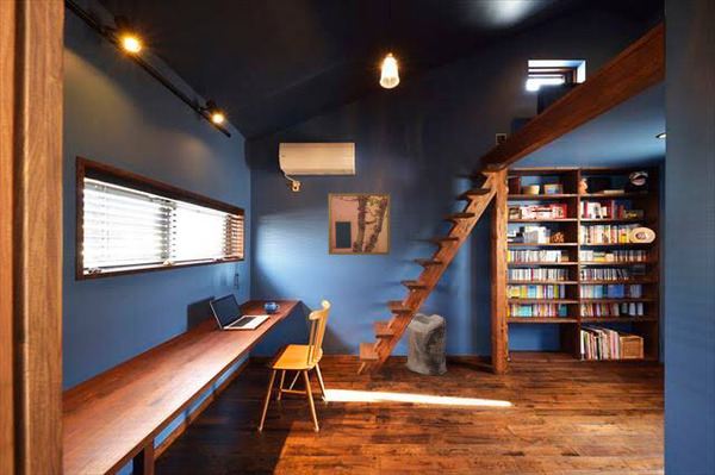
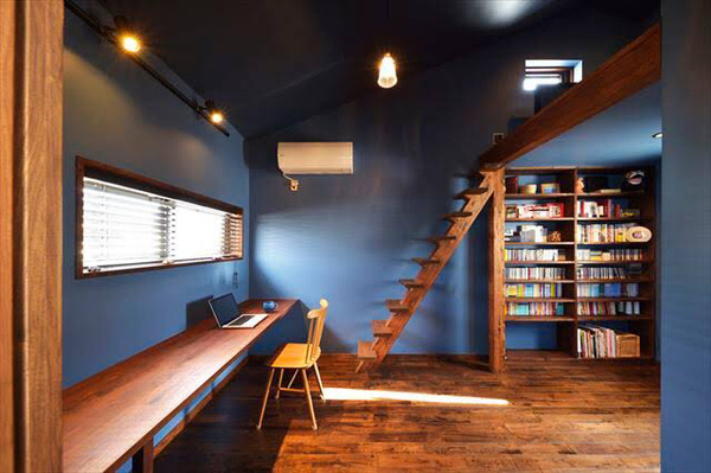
- wall art (359, 224)
- bag (424, 340)
